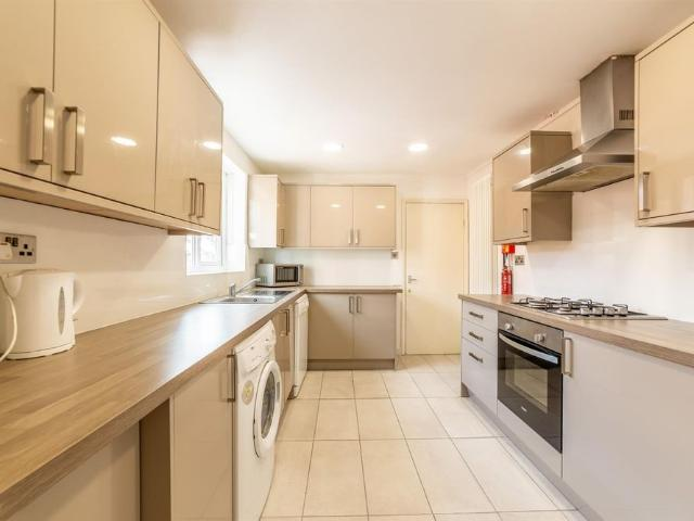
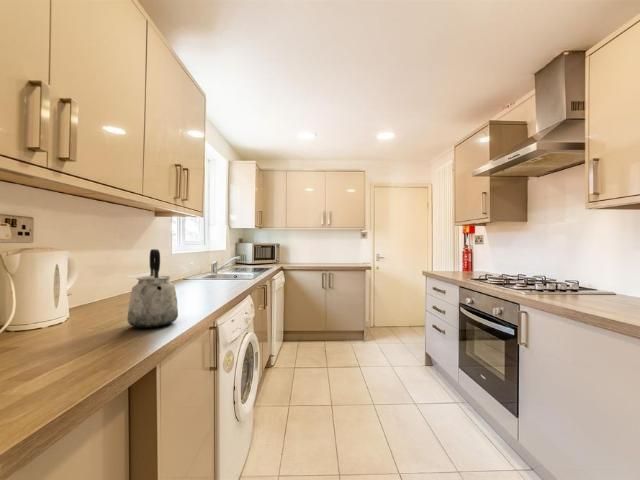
+ kettle (155, 287)
